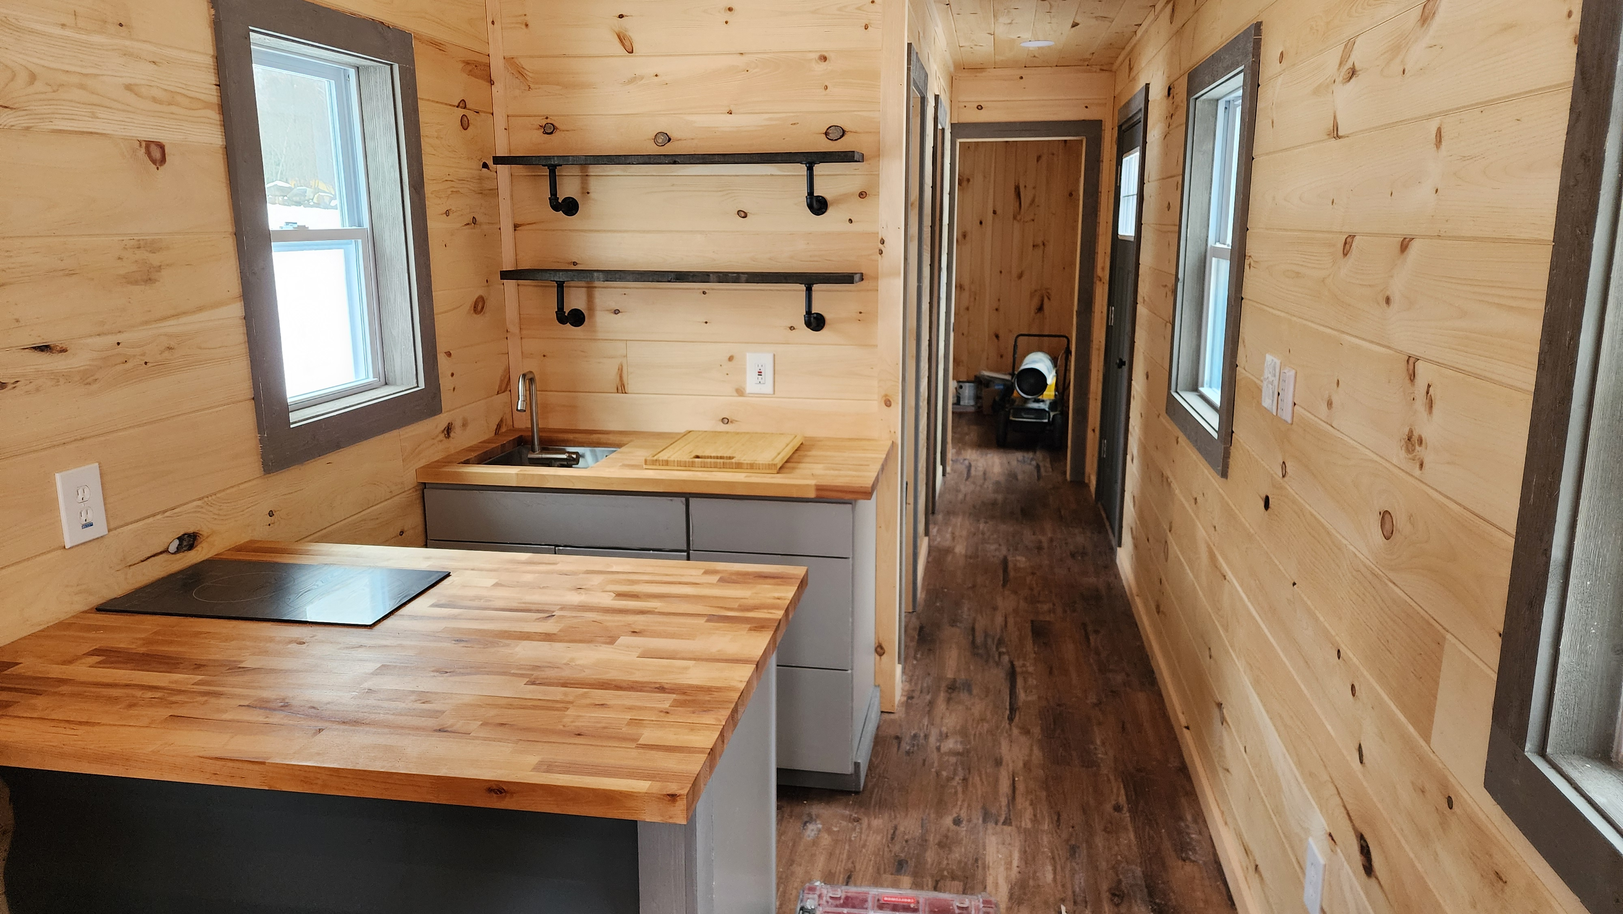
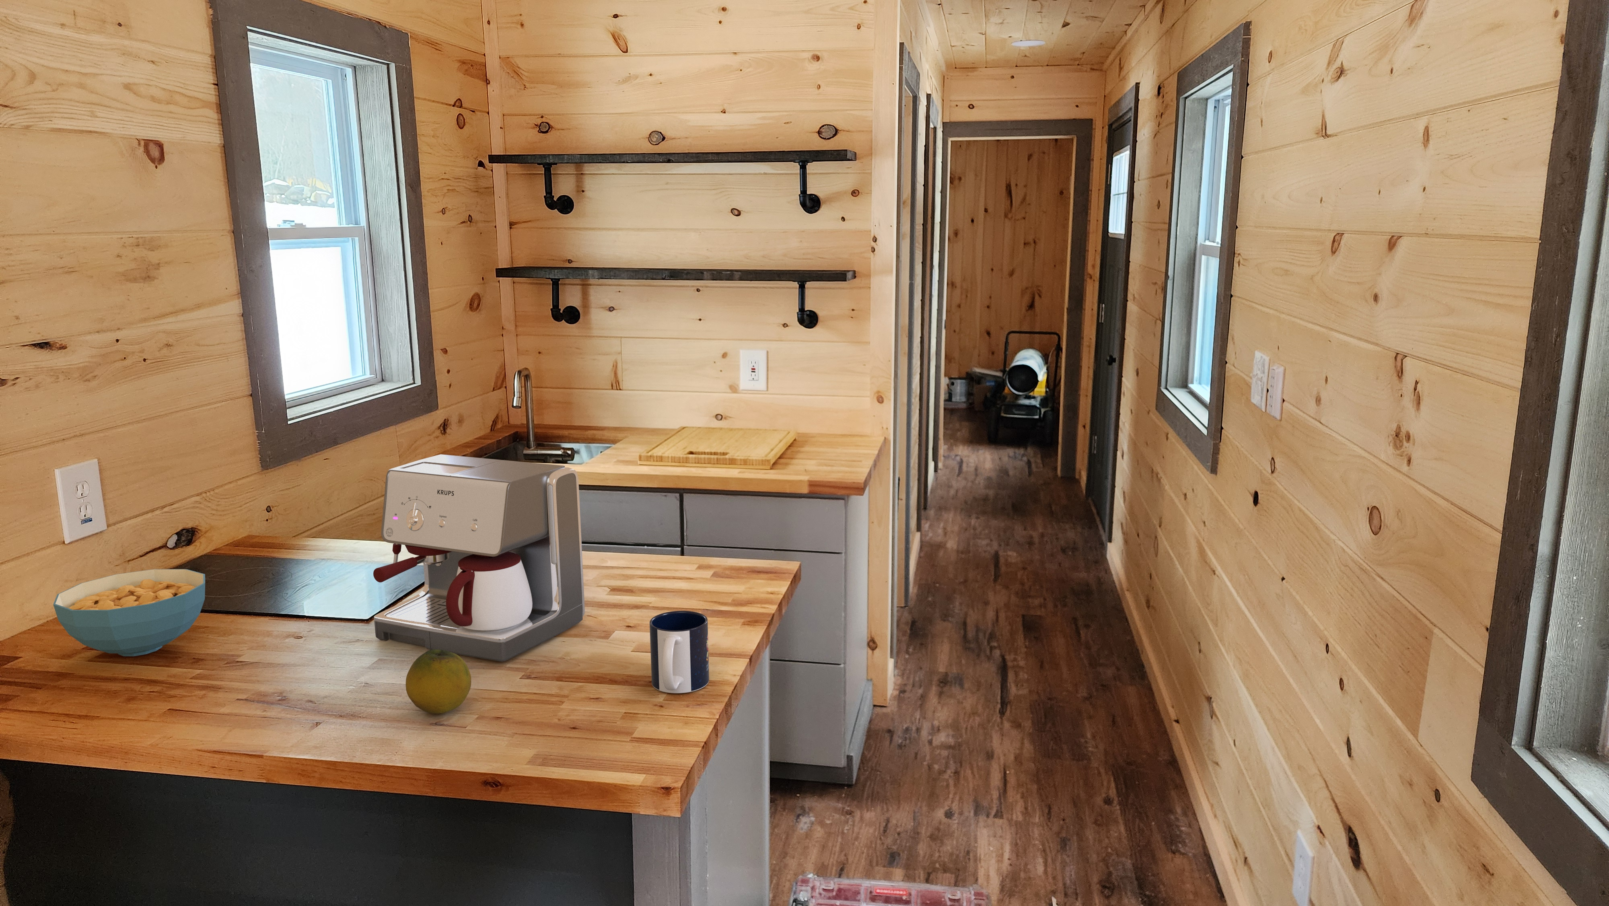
+ cereal bowl (136, 619)
+ coffee maker (476, 549)
+ mug (676, 656)
+ fruit (439, 681)
